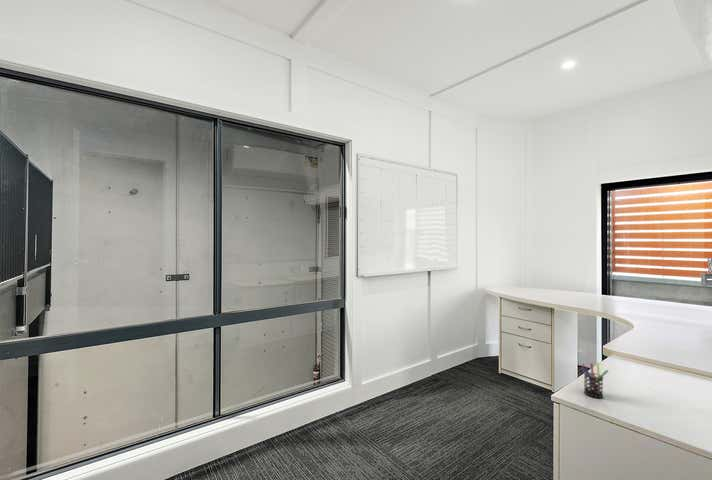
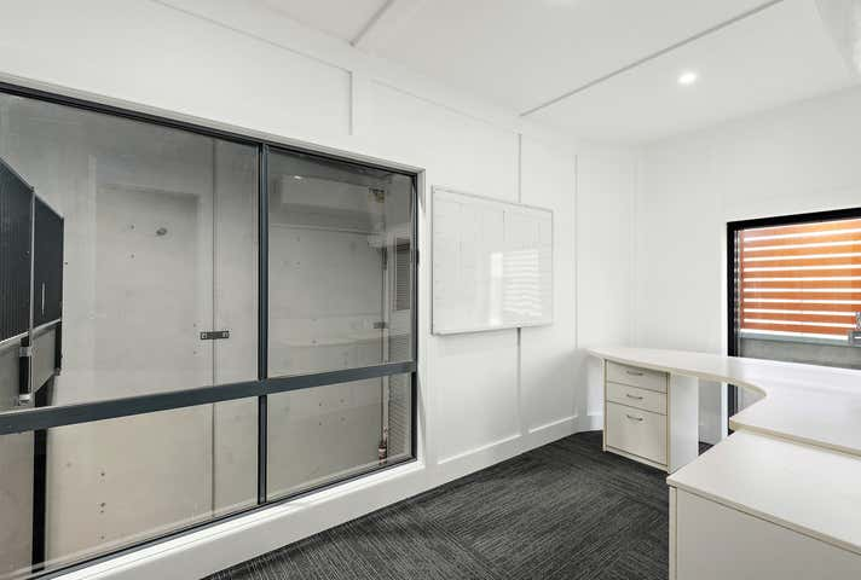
- pen holder (595, 378)
